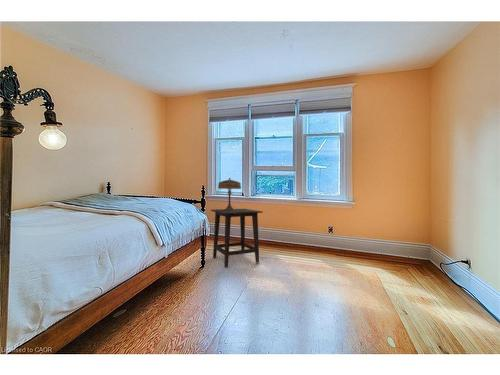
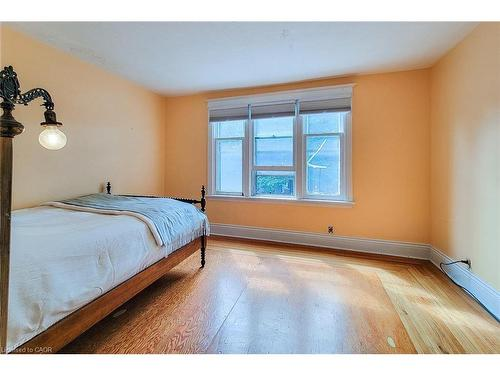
- table lamp (229, 193)
- side table (241, 235)
